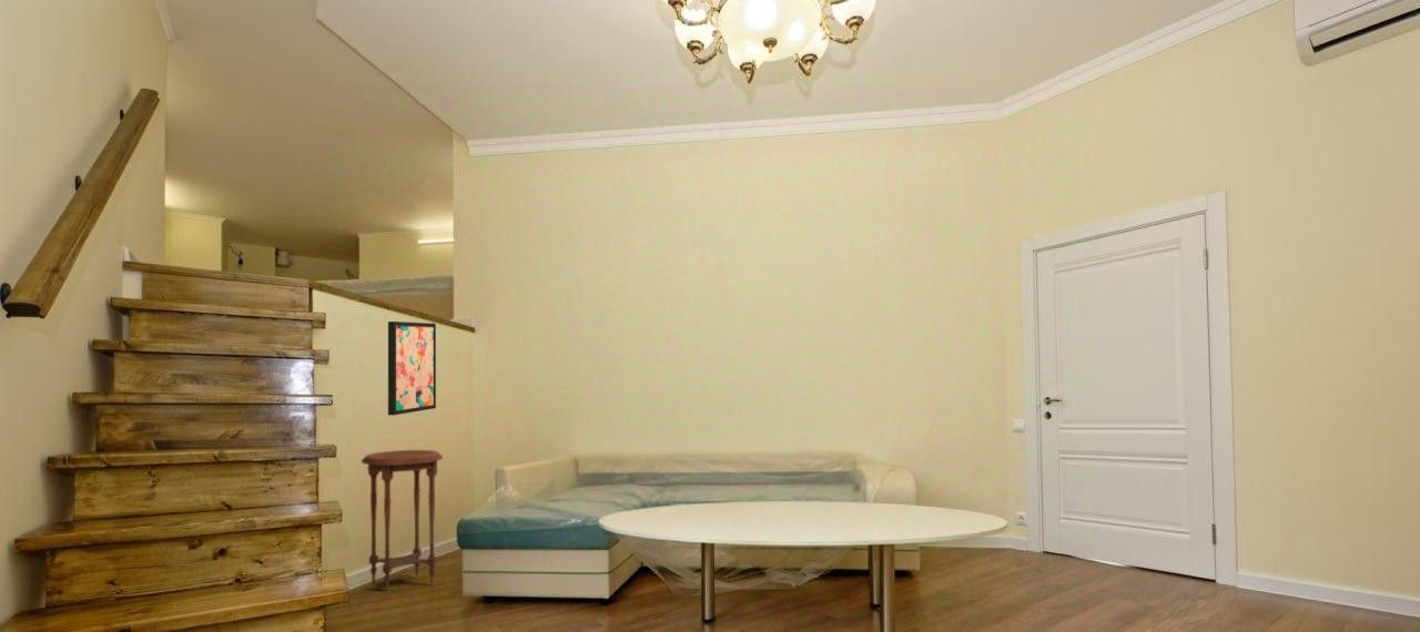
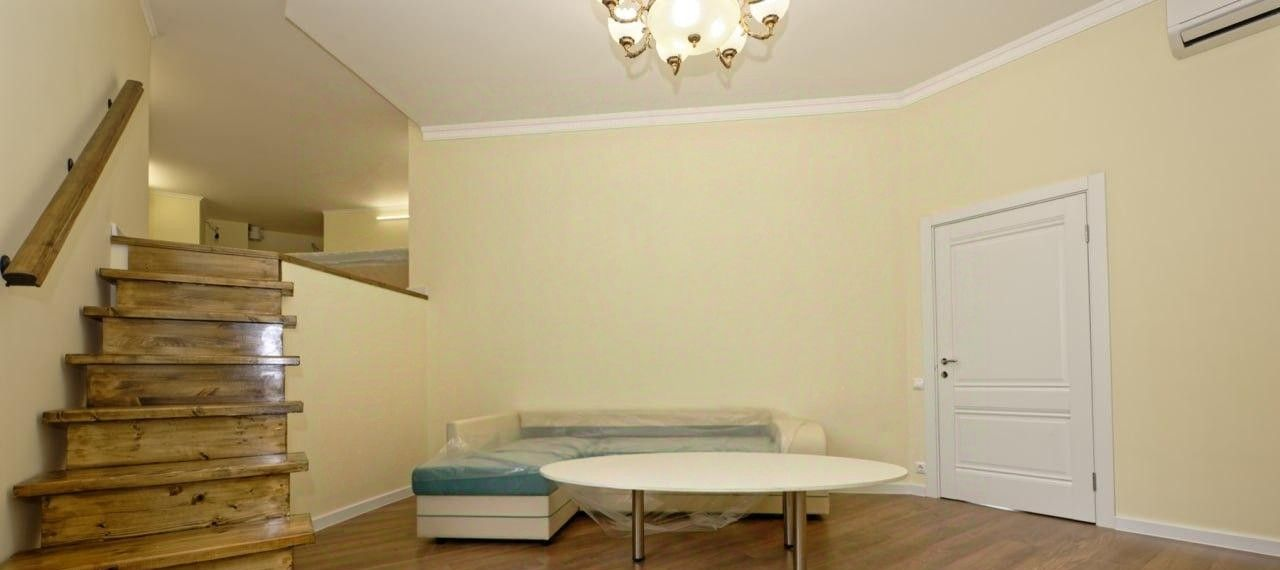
- side table (389, 518)
- wall art (413, 367)
